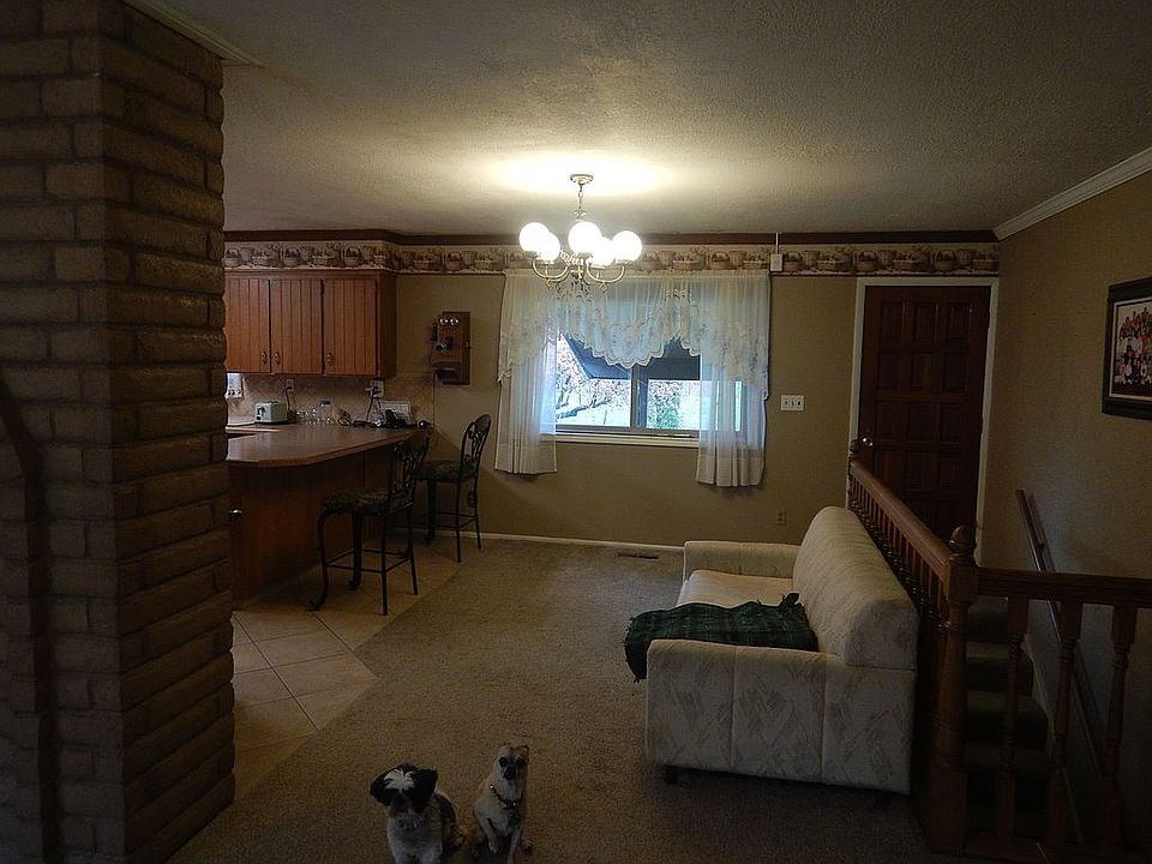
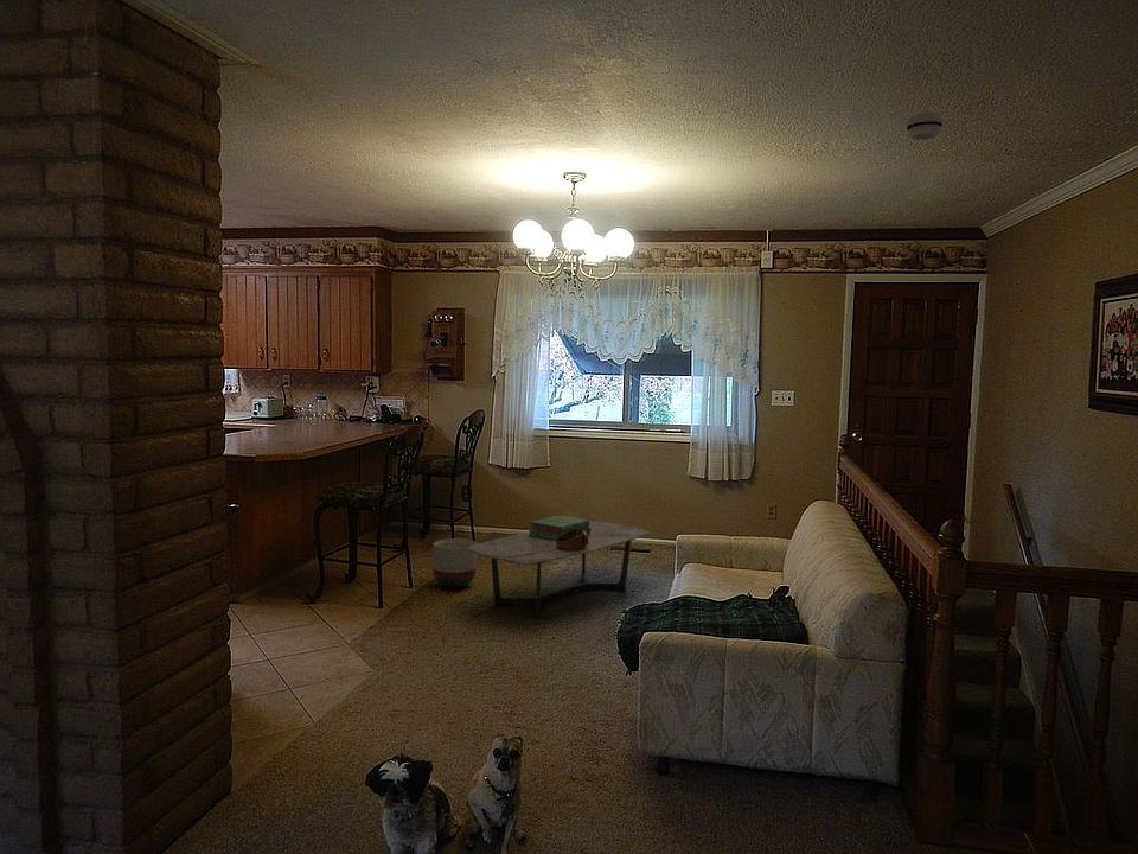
+ smoke detector (923, 126)
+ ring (571, 538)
+ stack of books (560, 527)
+ planter (454, 565)
+ coffee table (562, 557)
